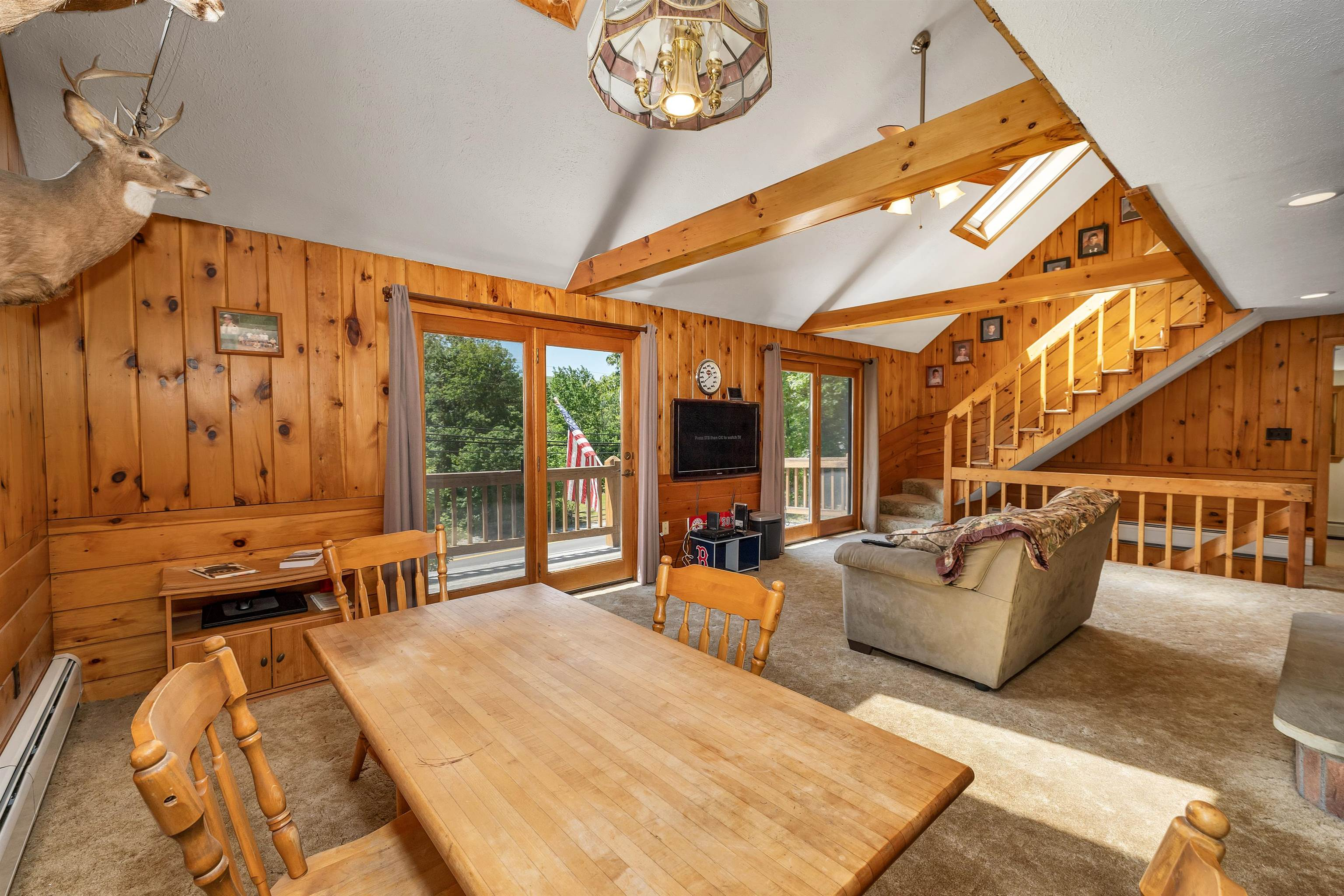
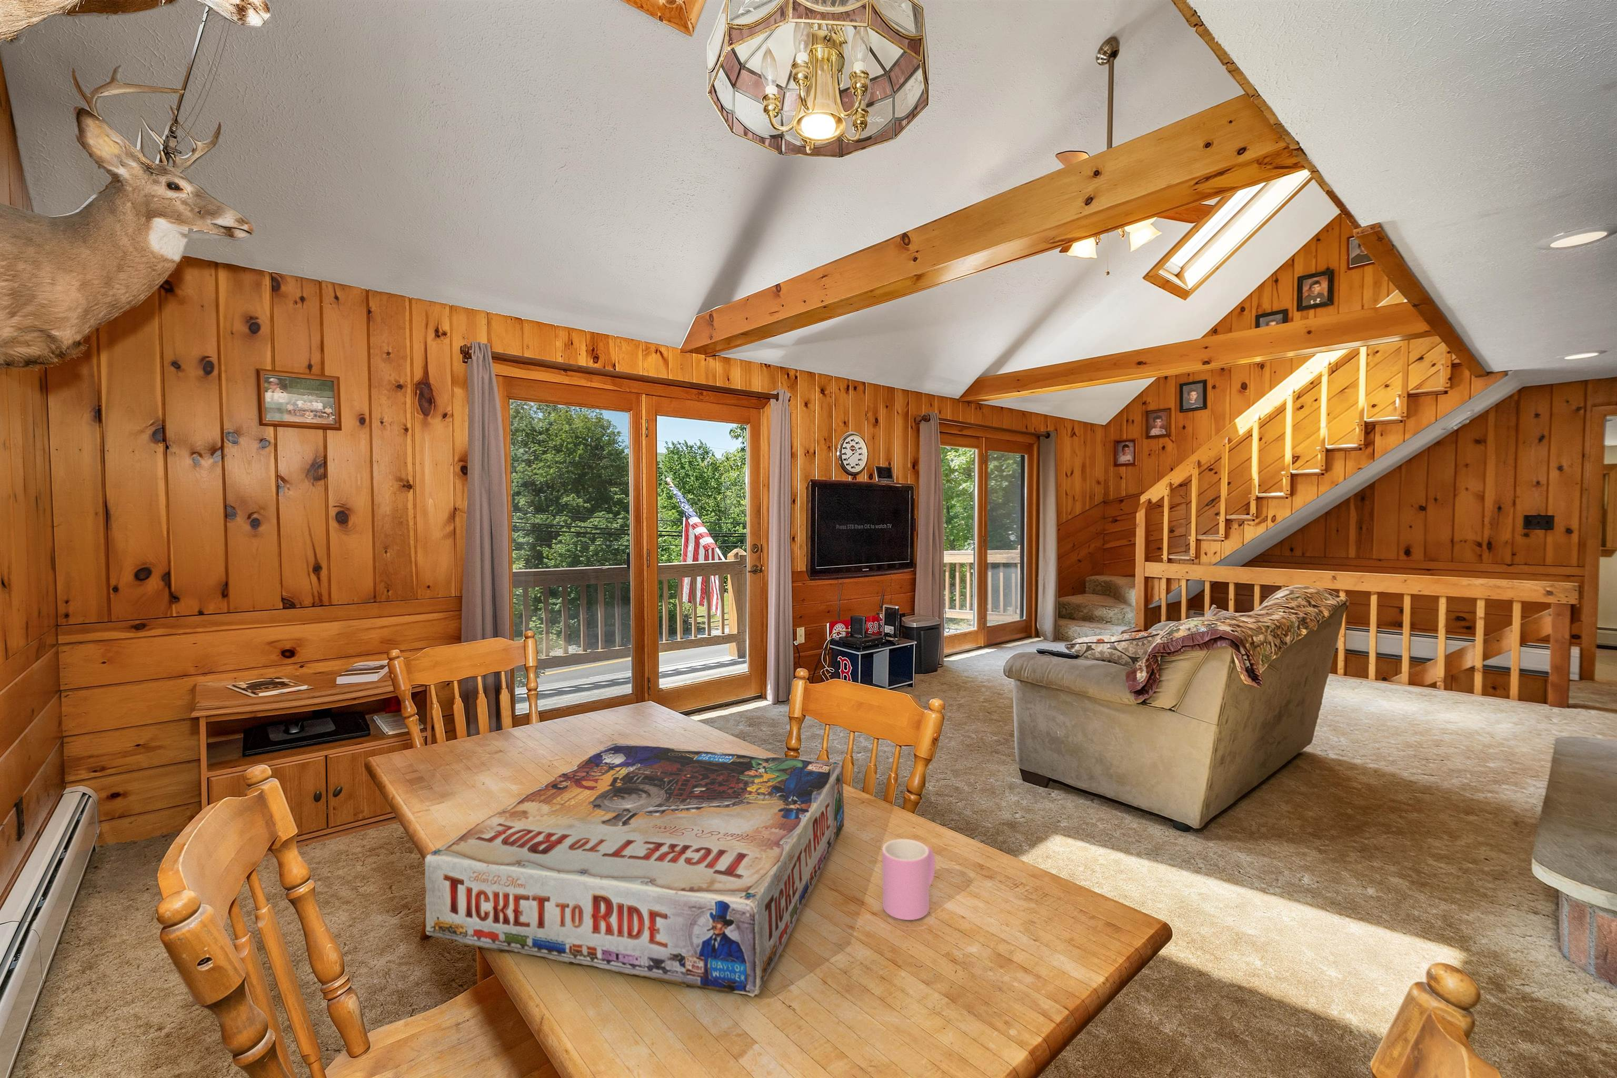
+ cup (913, 875)
+ board game (665, 836)
